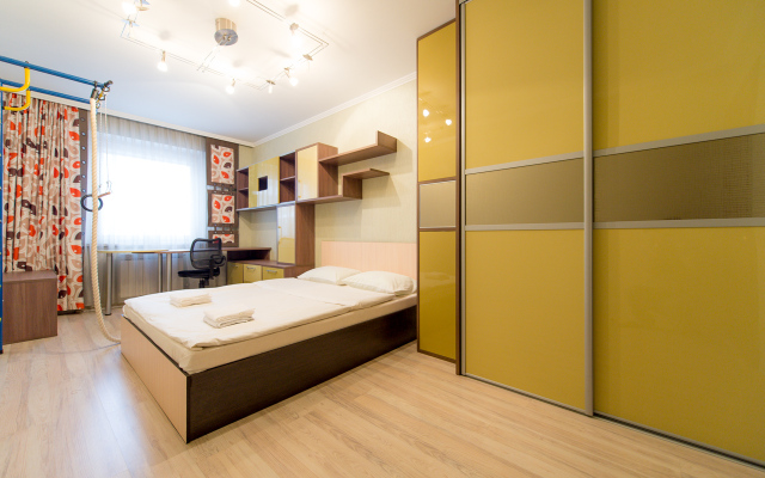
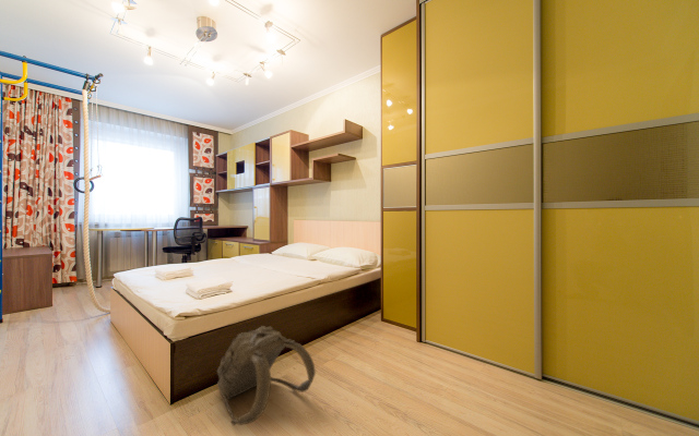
+ backpack (259, 365)
